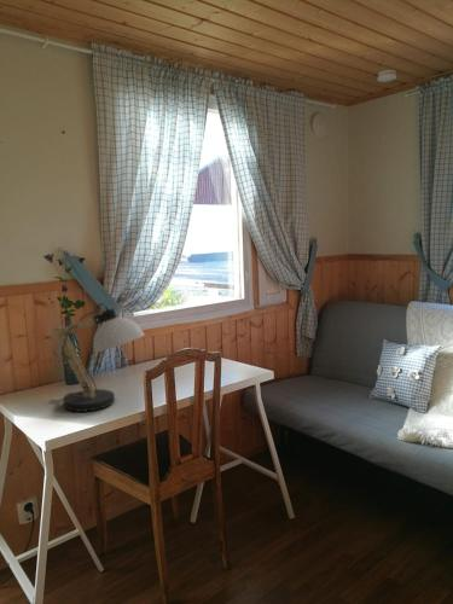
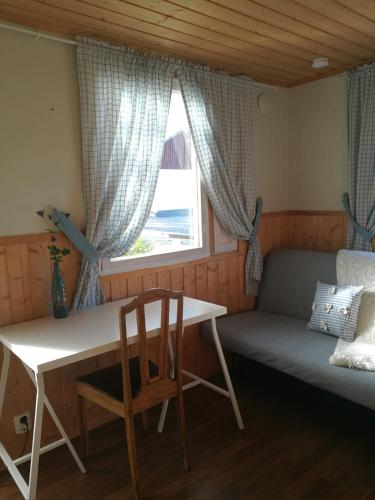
- desk lamp (94, 352)
